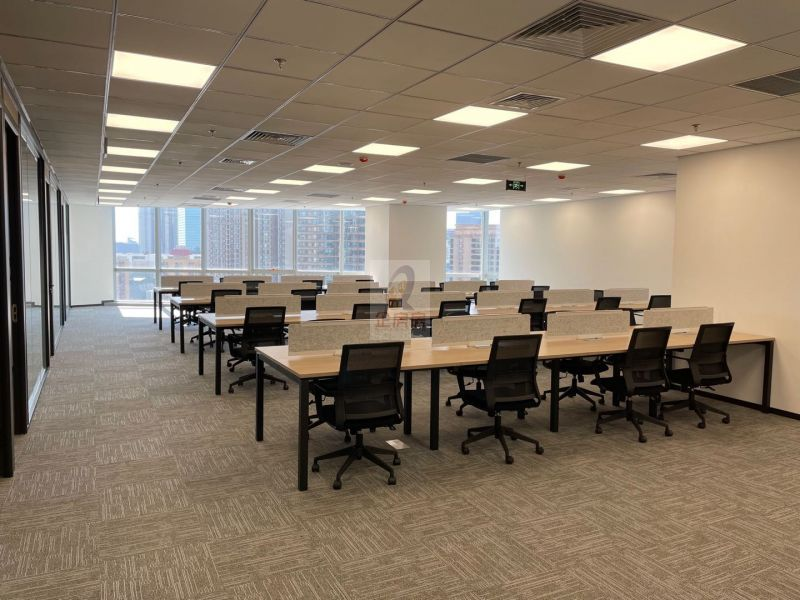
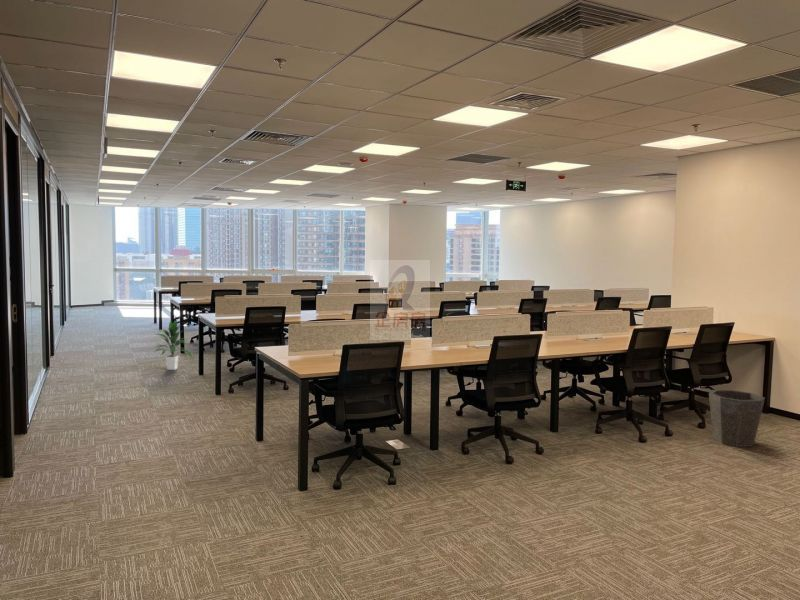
+ waste bin (735, 418)
+ indoor plant (173, 345)
